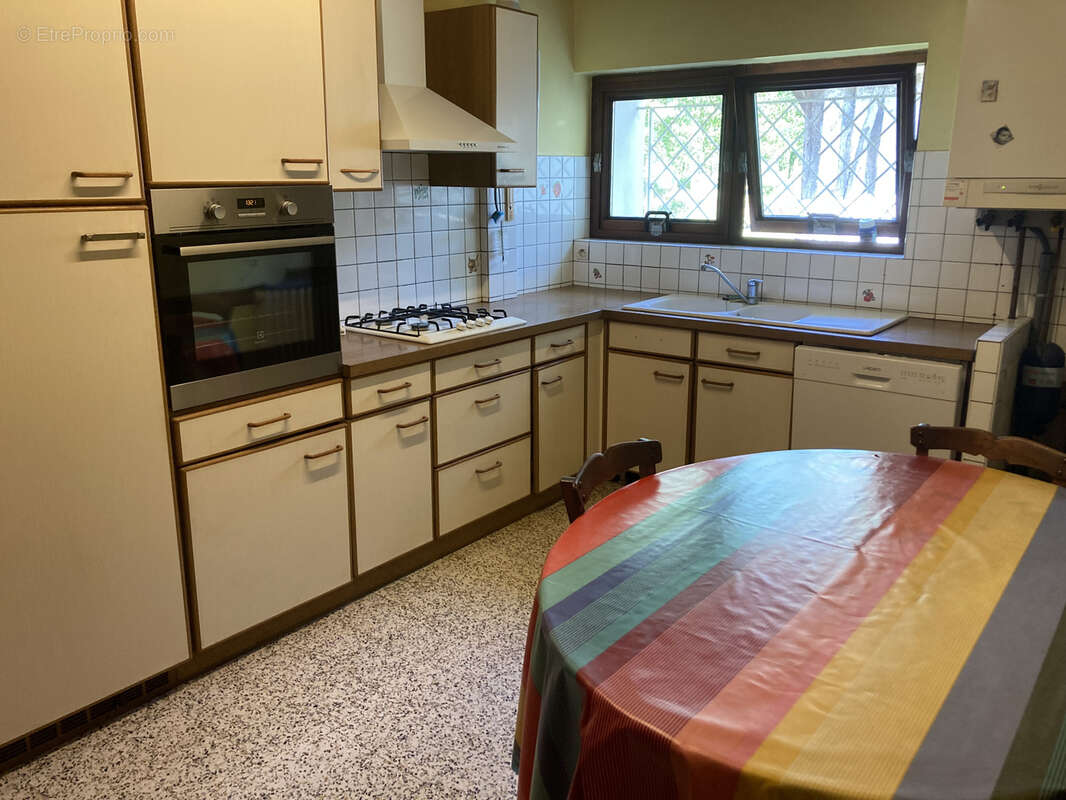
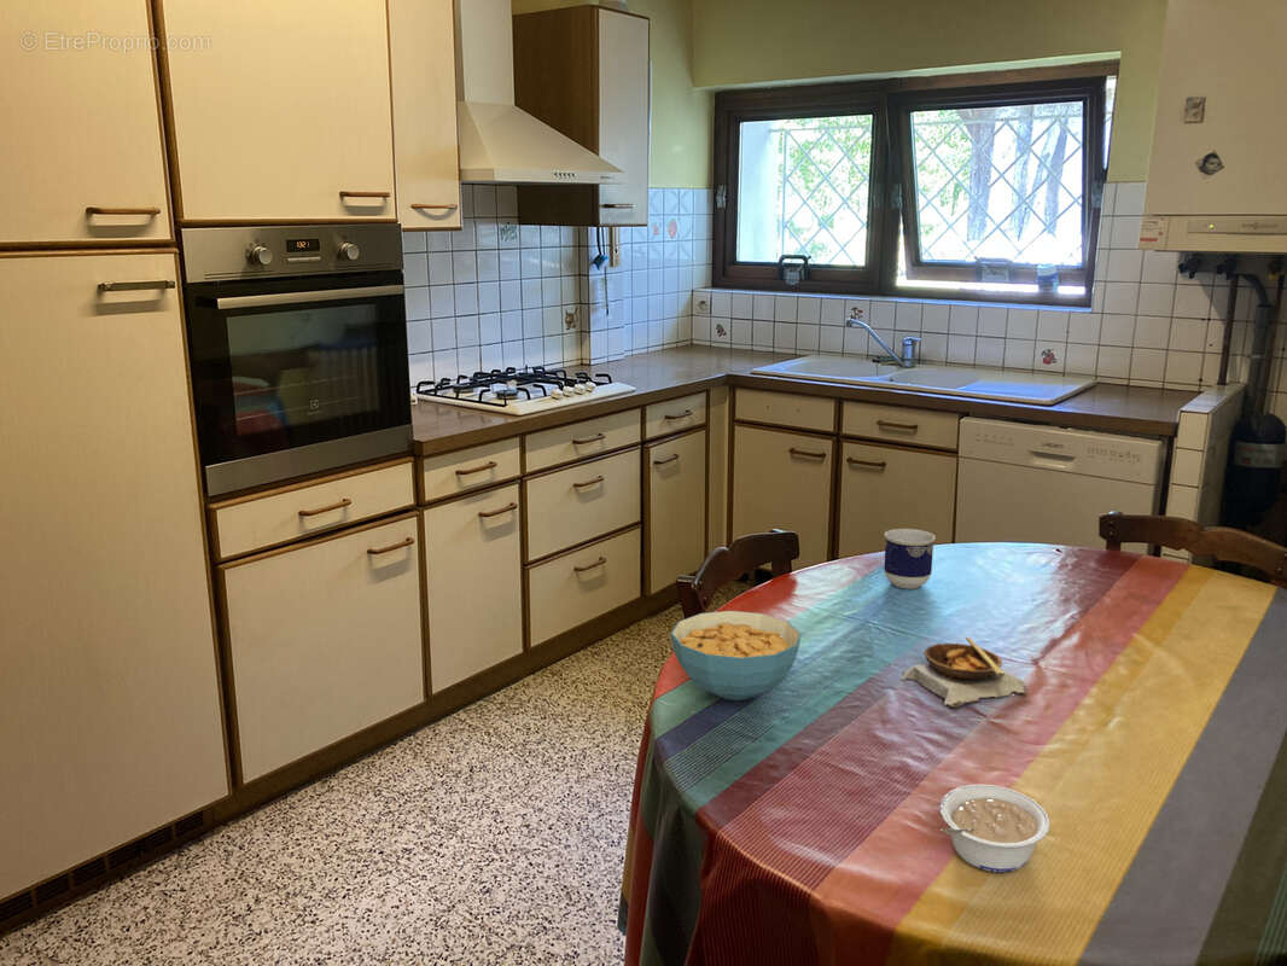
+ cup (903, 560)
+ legume (992, 830)
+ cereal bowl (735, 662)
+ soup bowl (966, 670)
